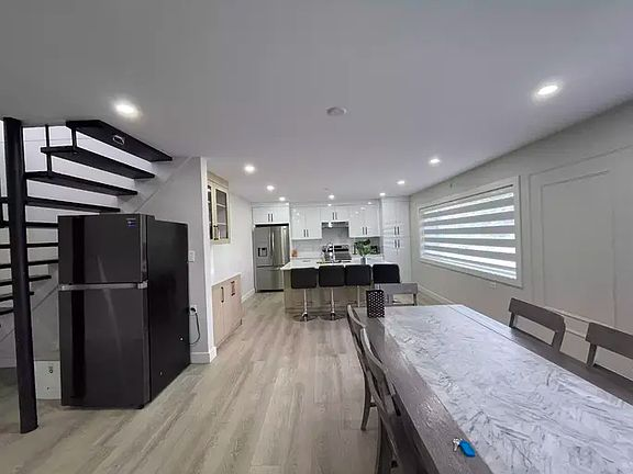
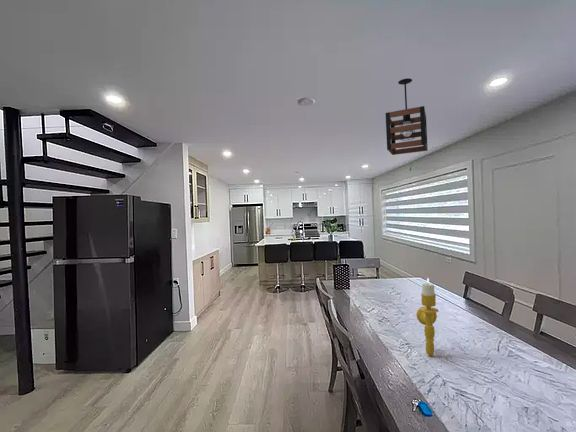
+ pendant light (406, 115)
+ candle holder (428, 314)
